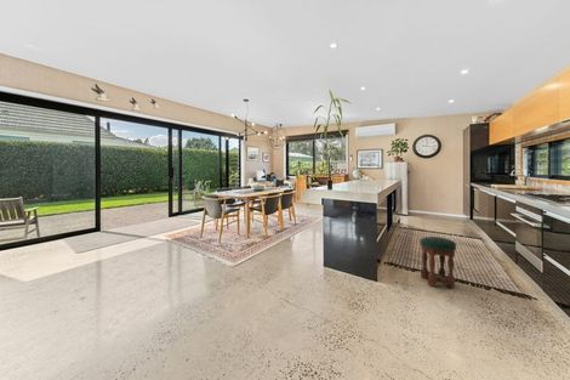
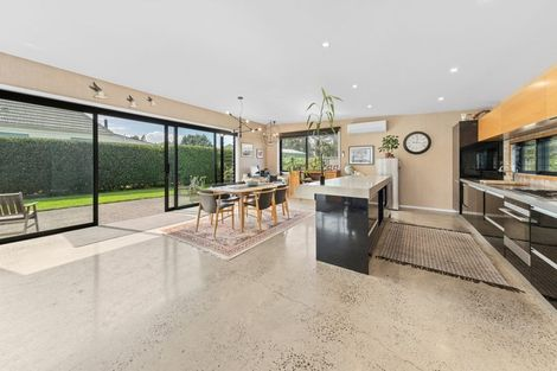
- stool (439, 259)
